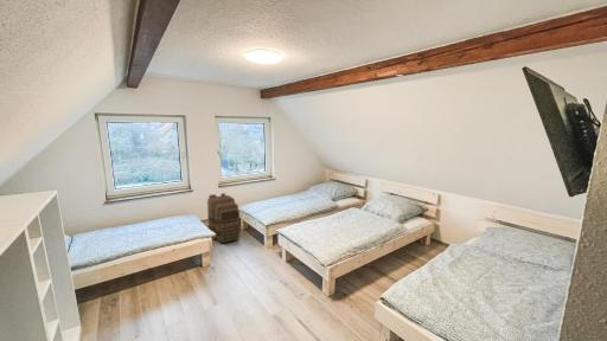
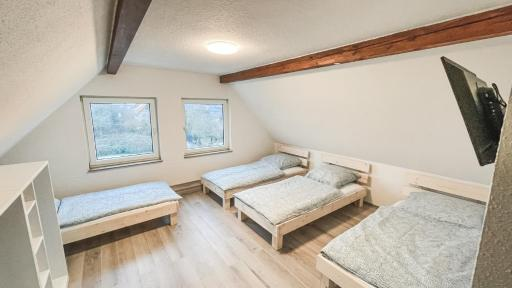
- backpack (223, 217)
